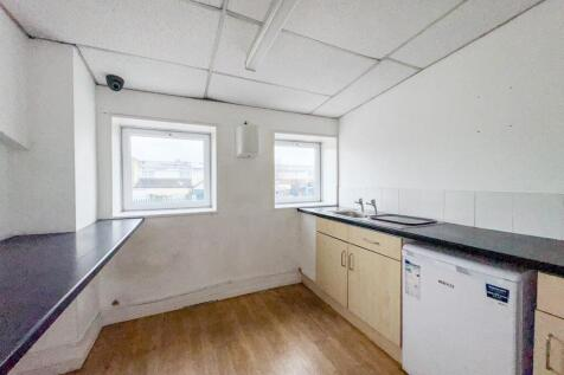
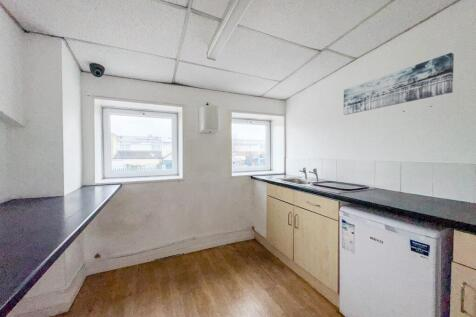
+ wall art (386, 90)
